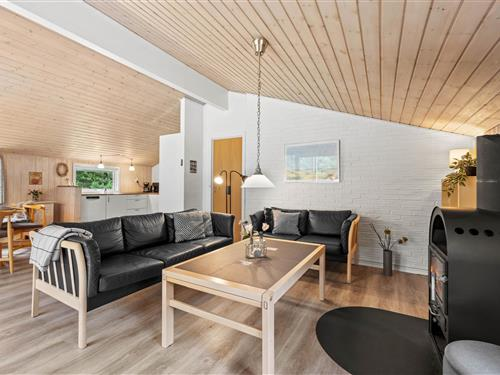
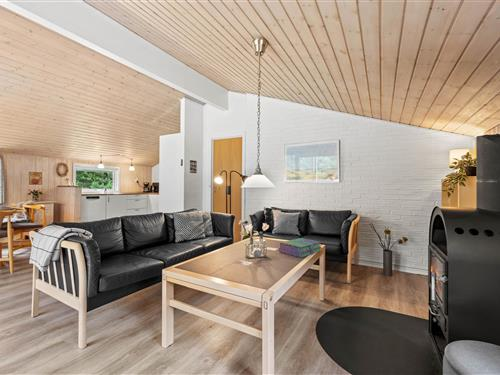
+ stack of books (300, 246)
